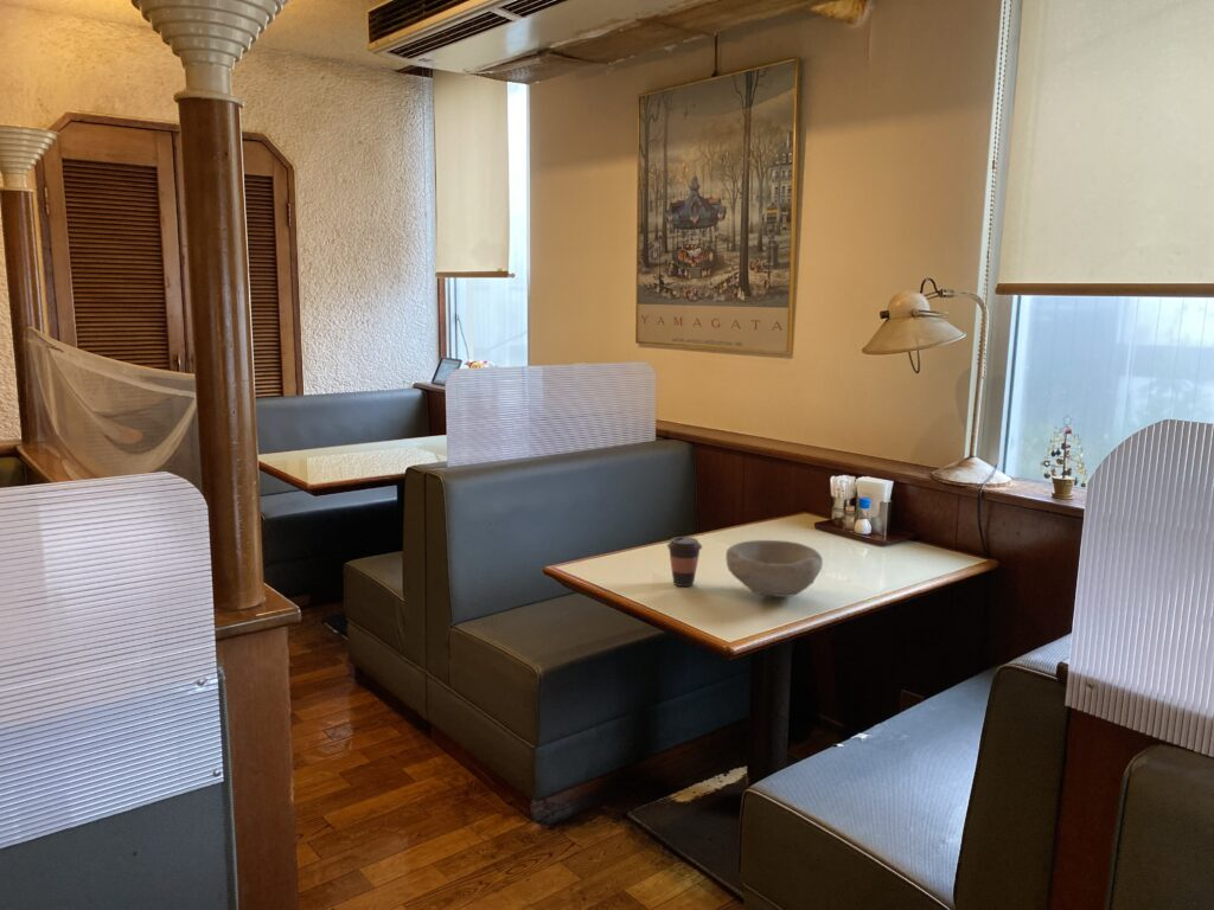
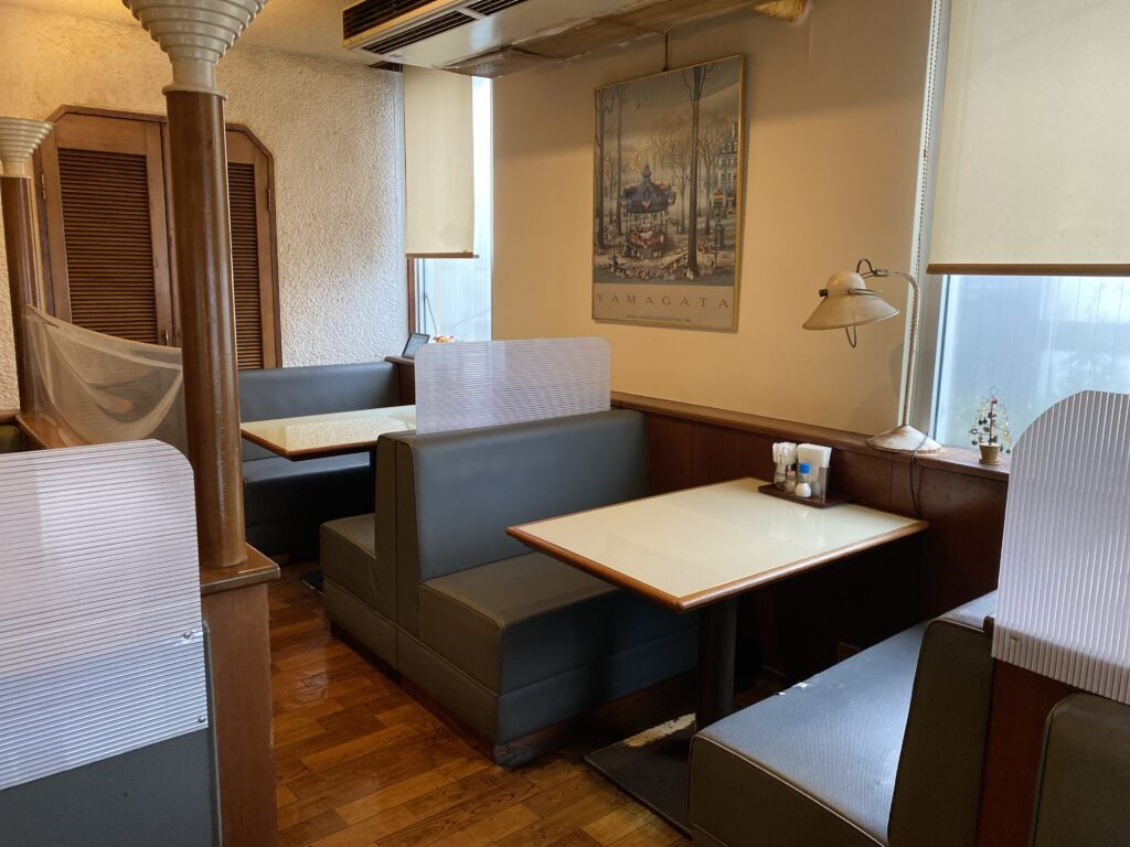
- bowl (773, 572)
- coffee cup (684, 562)
